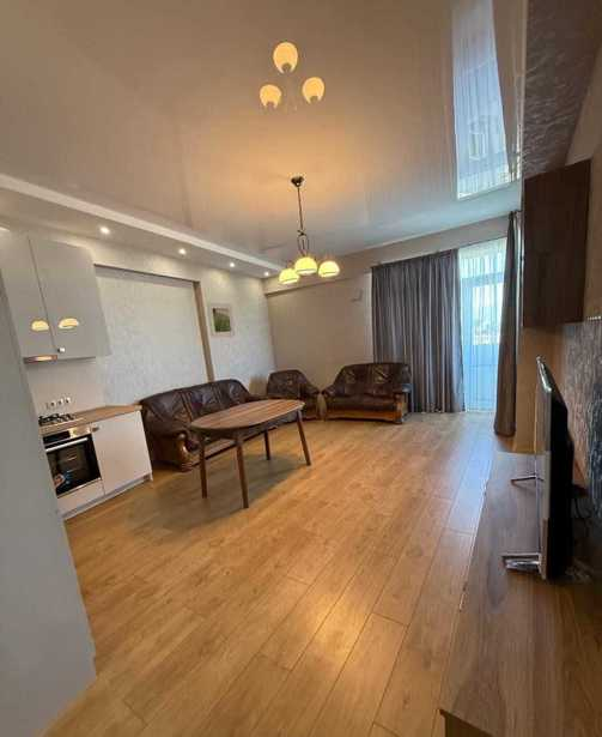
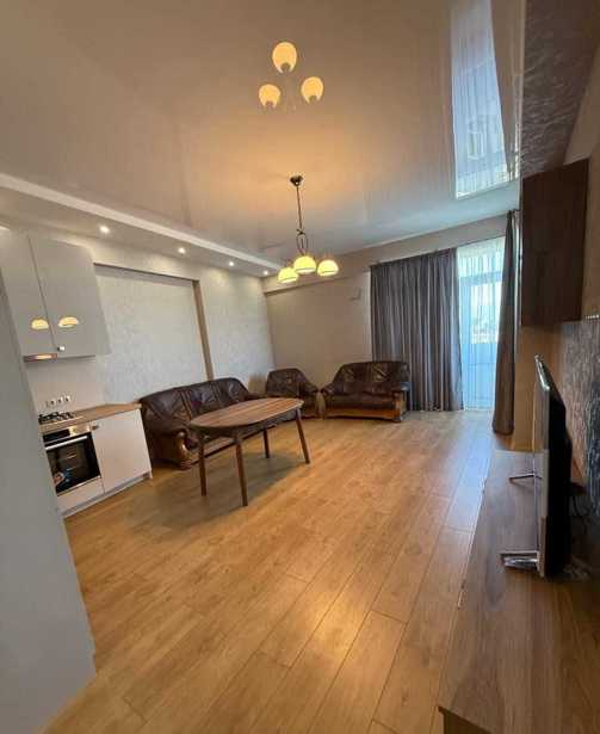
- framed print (221, 320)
